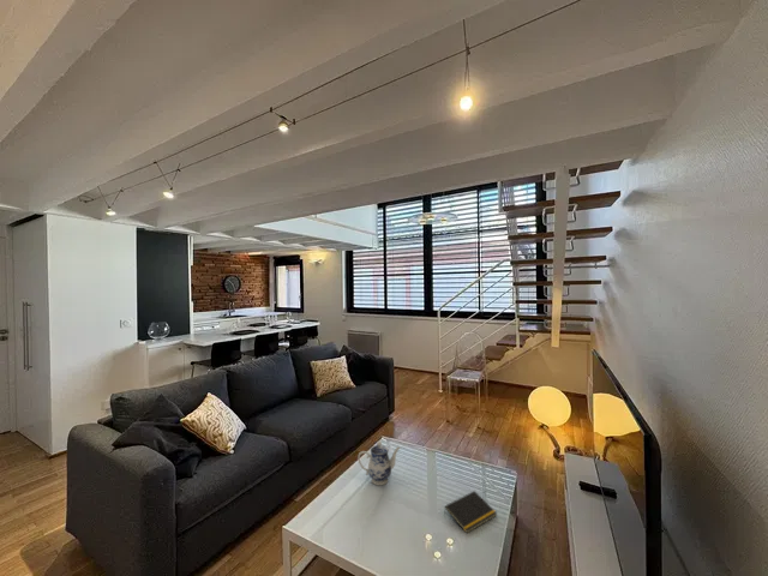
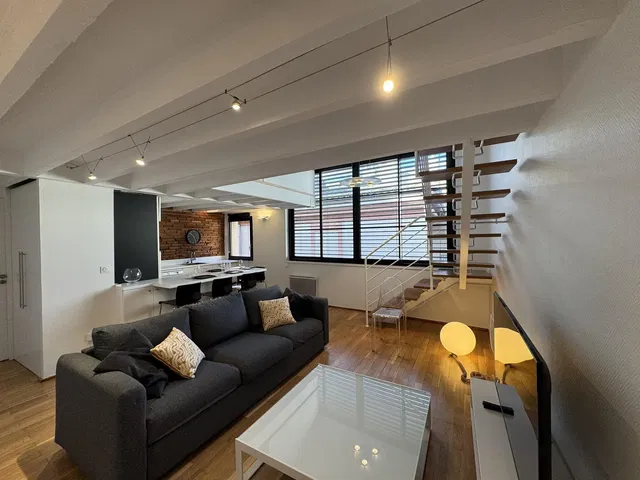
- teapot (379, 460)
- notepad (470, 510)
